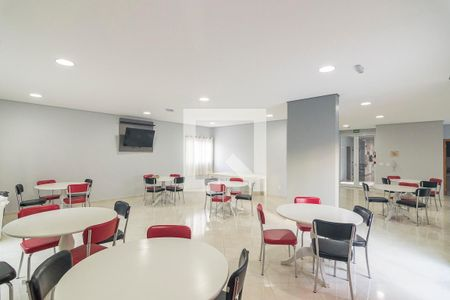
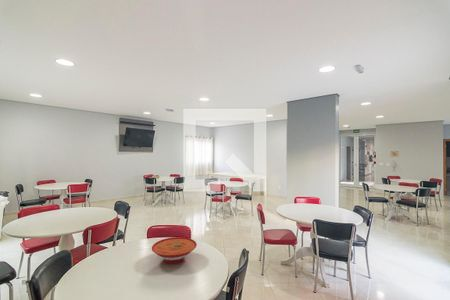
+ bowl (174, 251)
